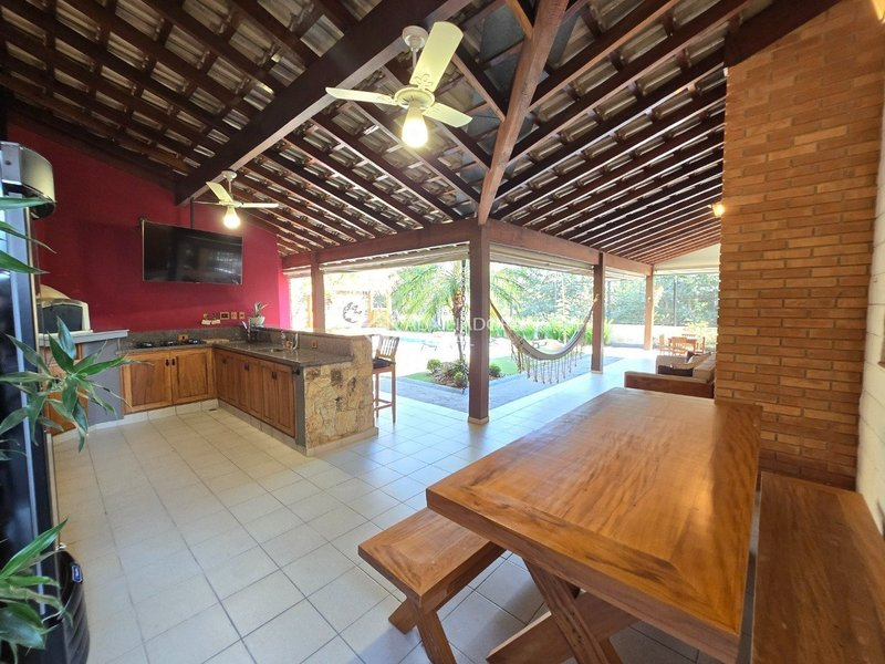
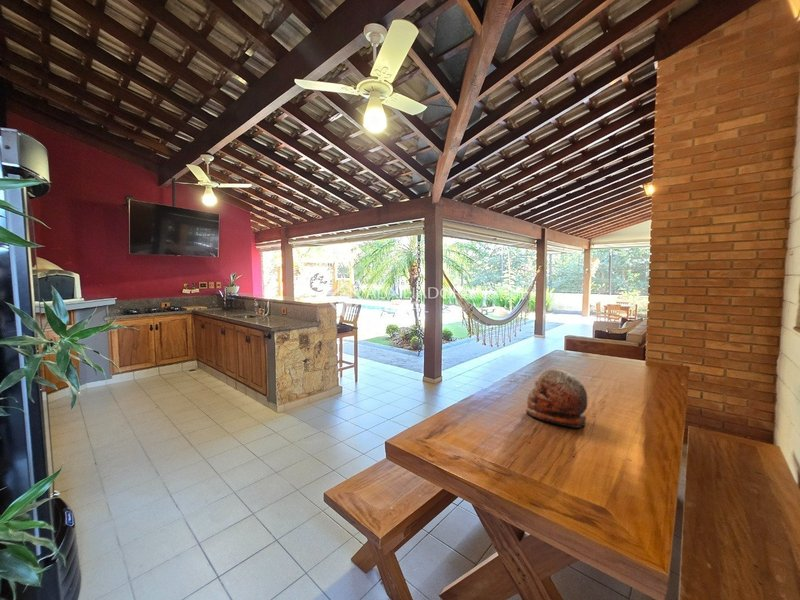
+ decorative egg (554, 394)
